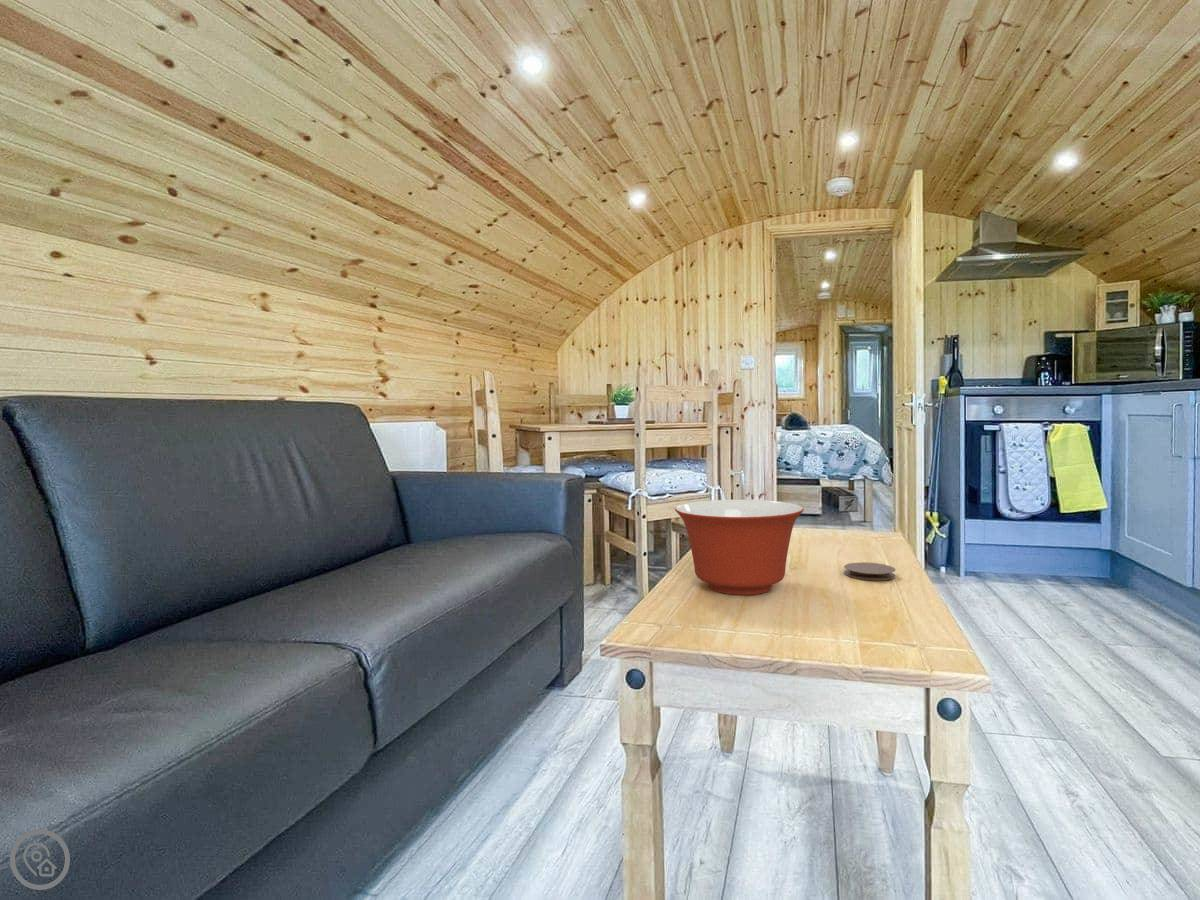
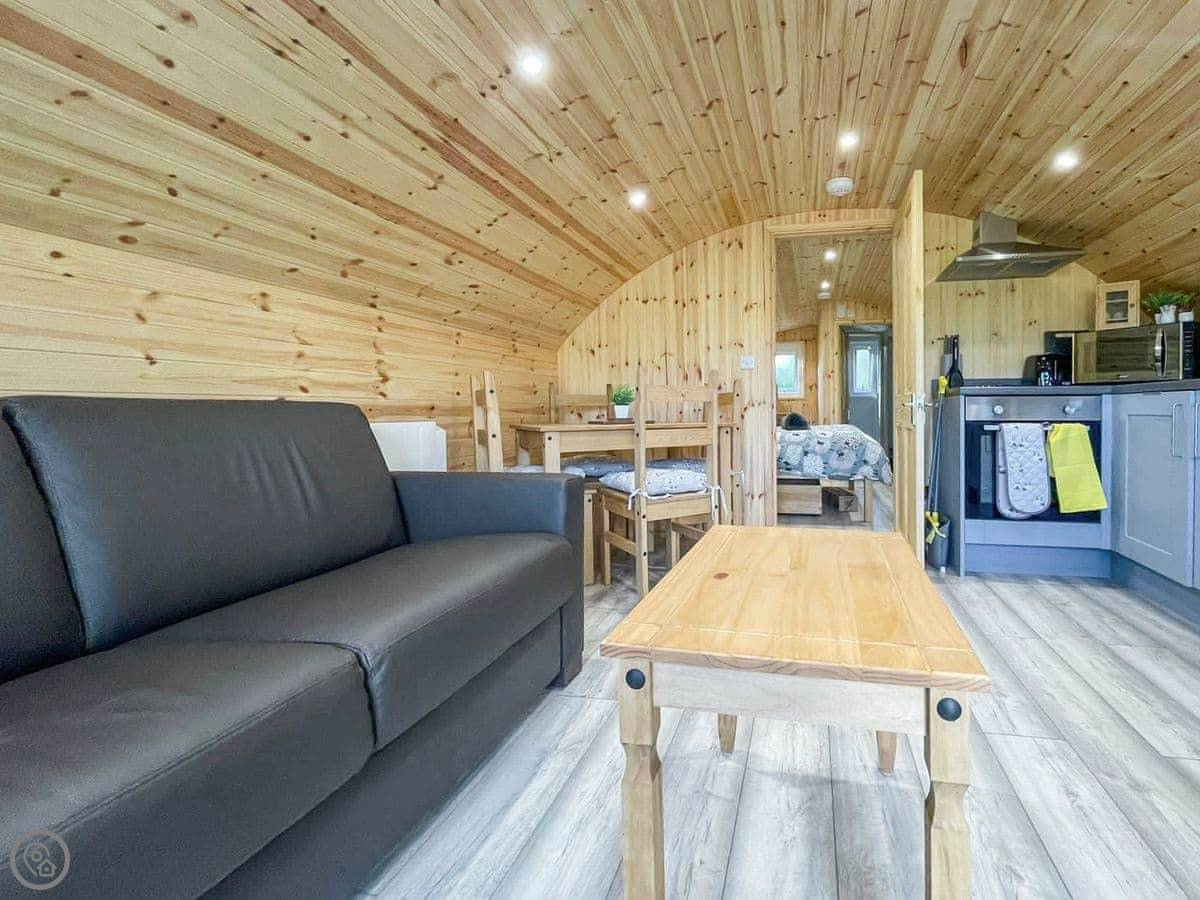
- coaster (869, 571)
- mixing bowl (738, 546)
